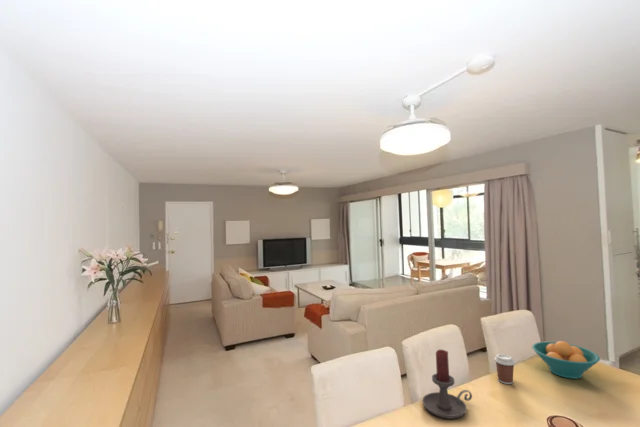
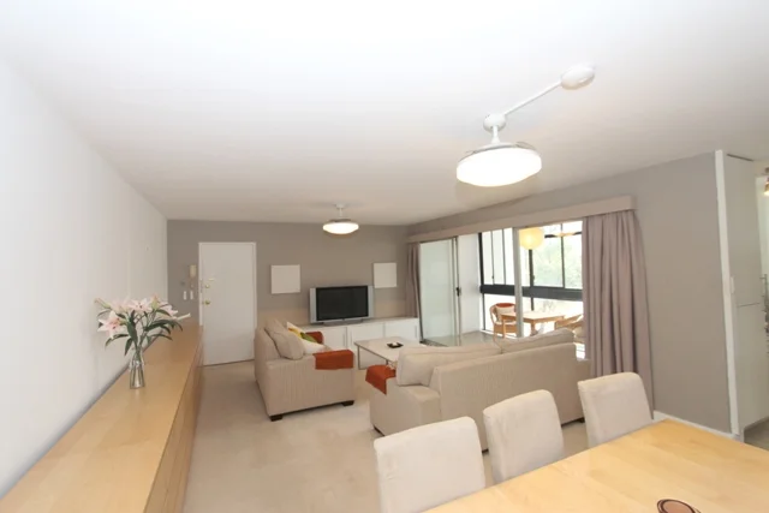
- fruit bowl (564, 357)
- coffee cup (504, 368)
- candle holder (448, 378)
